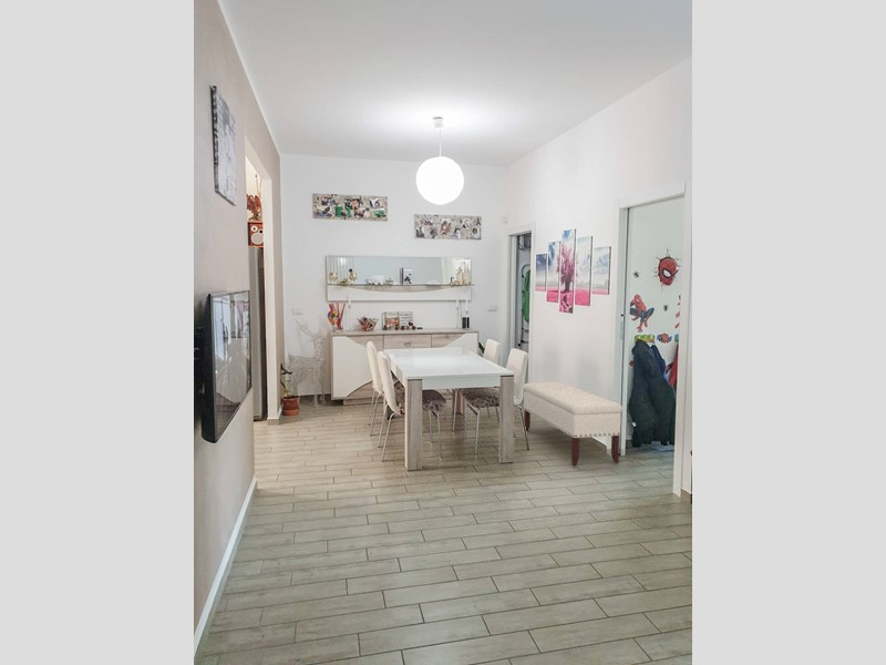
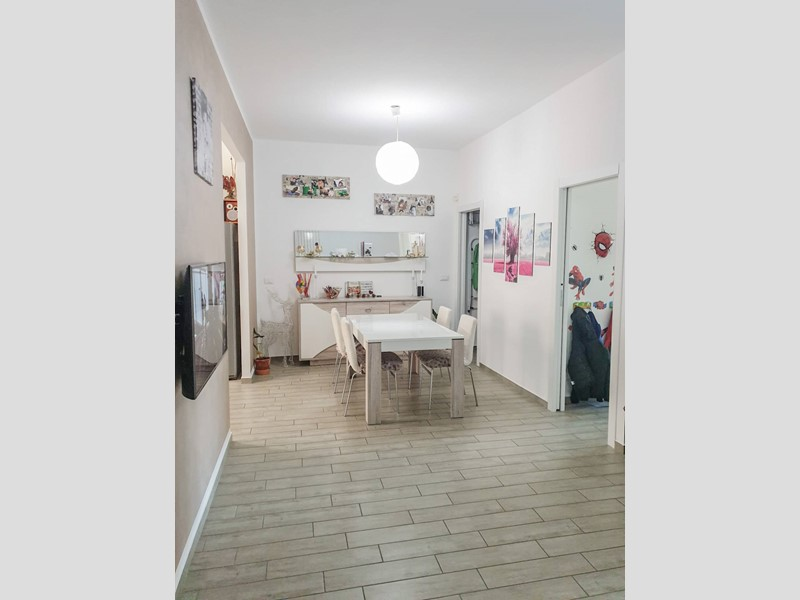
- bench (567, 418)
